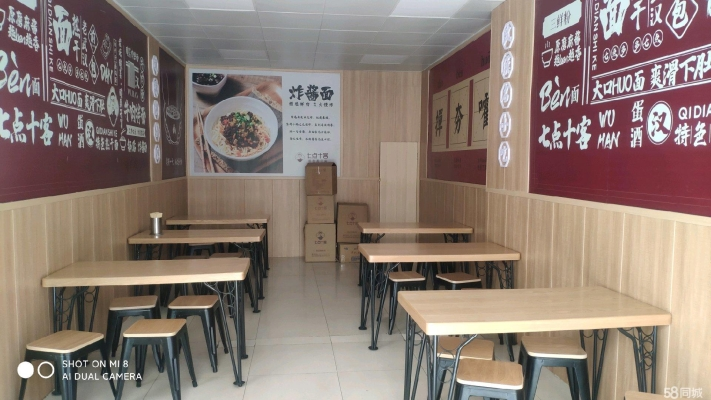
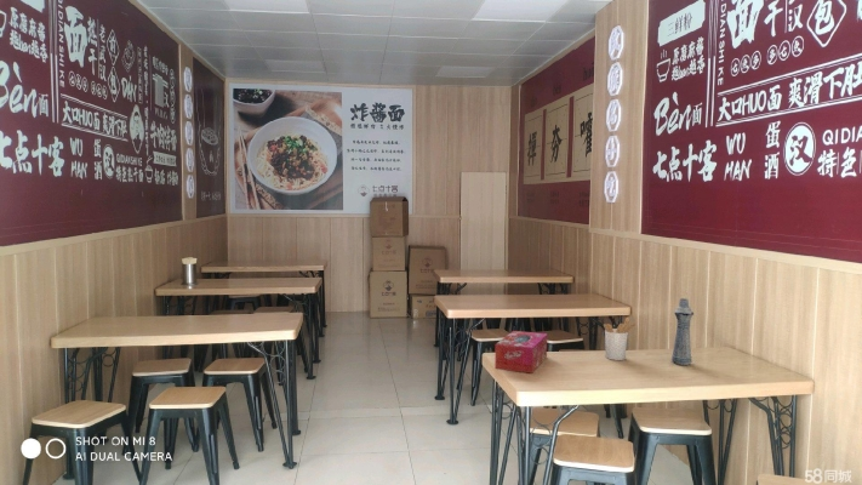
+ tissue box (521, 350)
+ utensil holder (618, 338)
+ bottle (683, 331)
